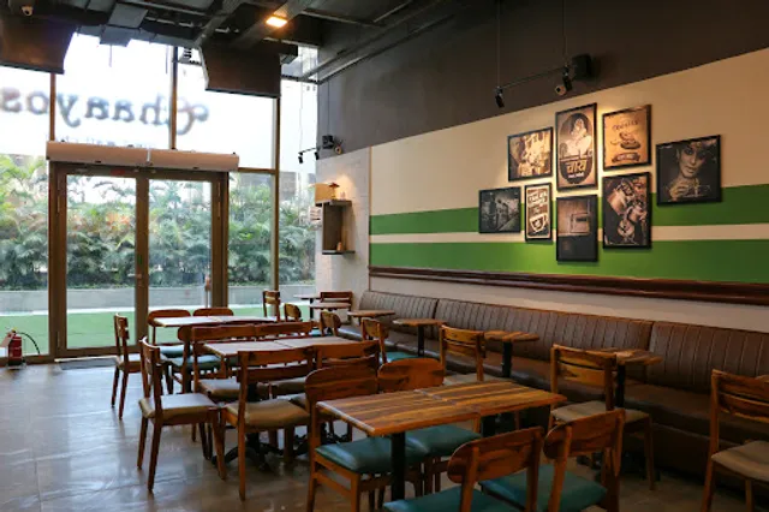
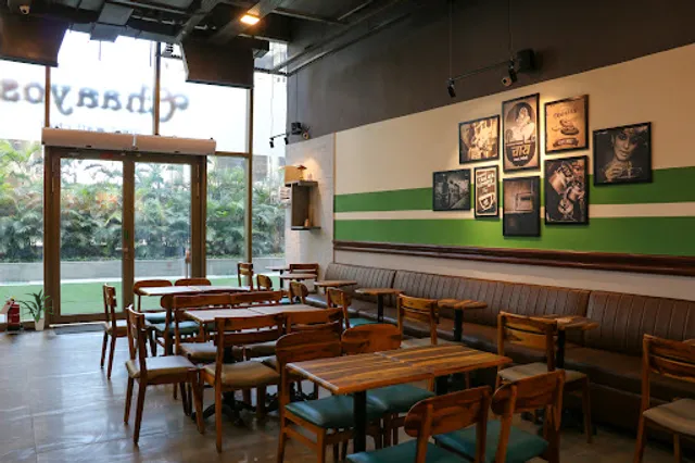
+ indoor plant (38, 309)
